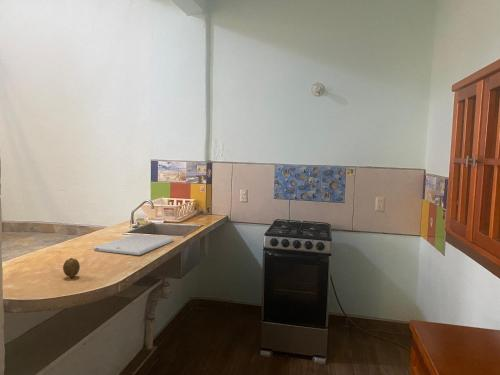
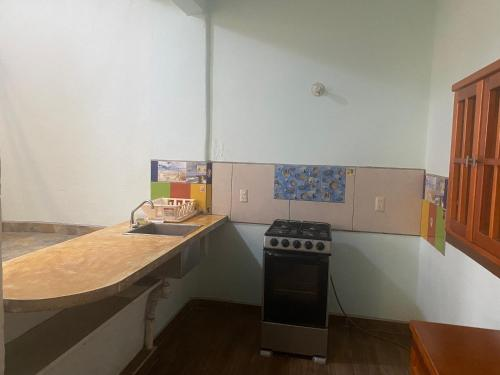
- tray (136, 243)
- fruit (71, 267)
